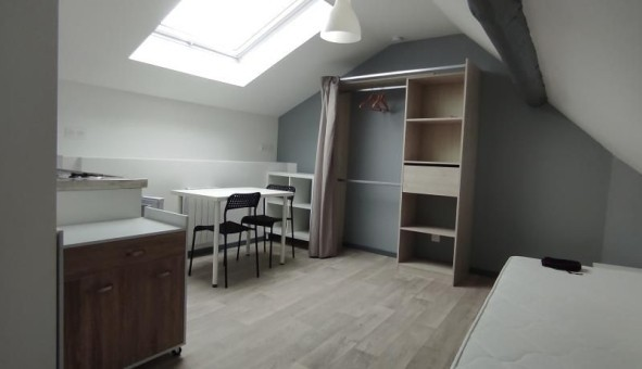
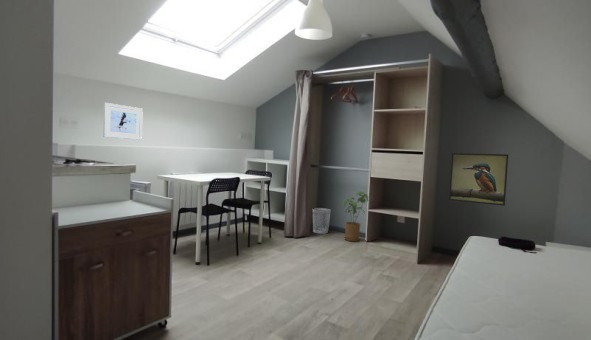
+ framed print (123, 122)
+ wastebasket (321, 220)
+ house plant (354, 216)
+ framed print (477, 178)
